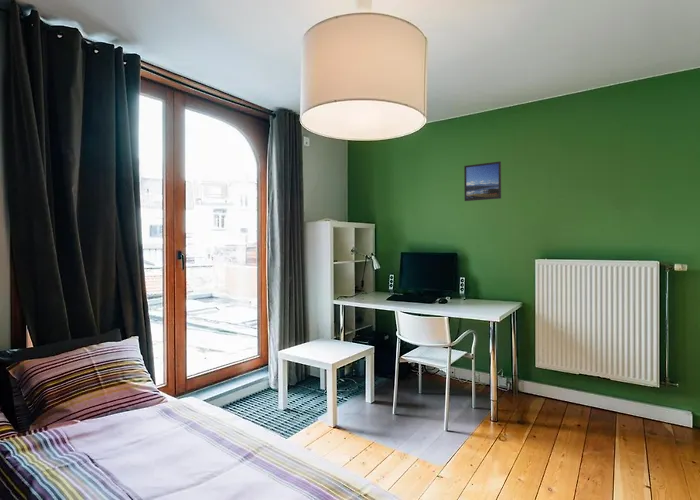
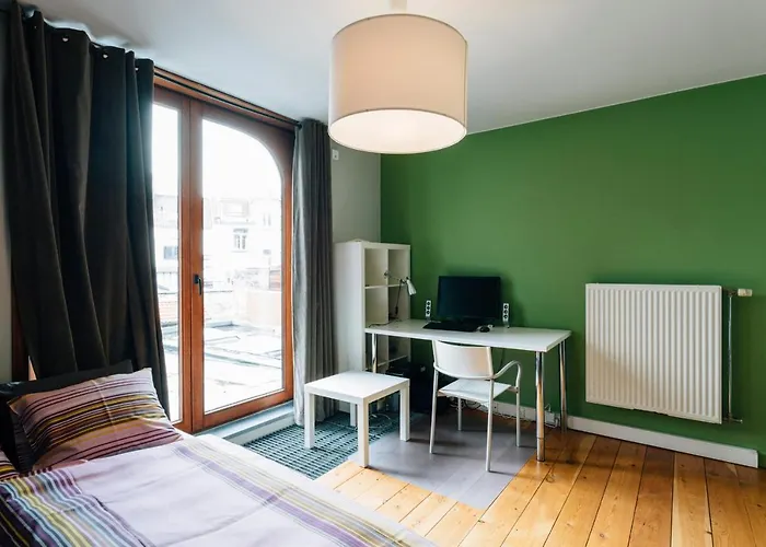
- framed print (482, 181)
